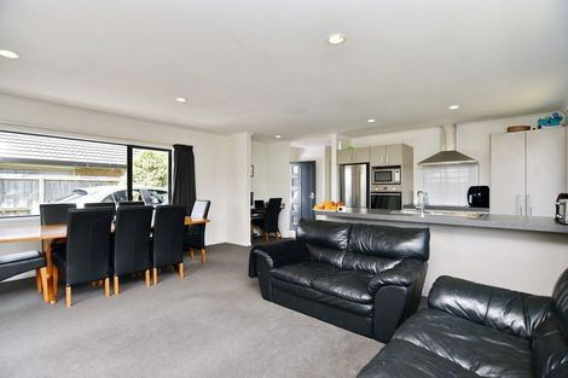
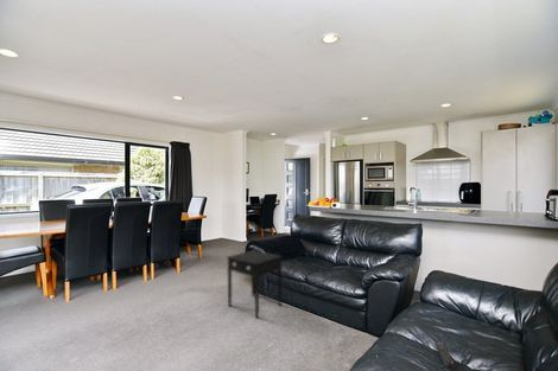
+ side table (254, 281)
+ remote control (444, 354)
